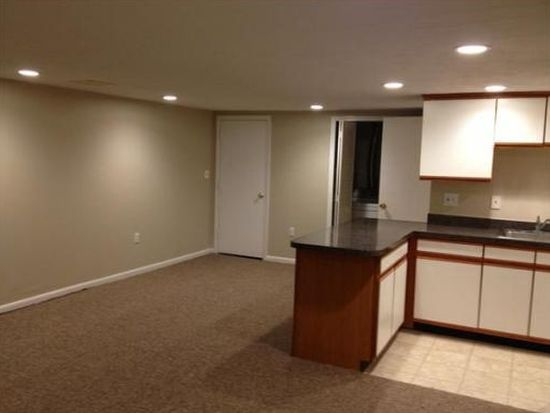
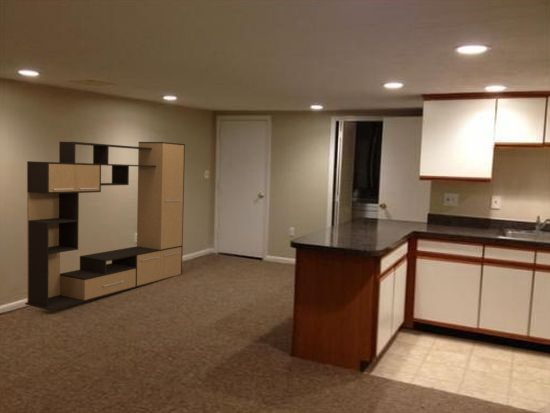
+ media console (137, 214)
